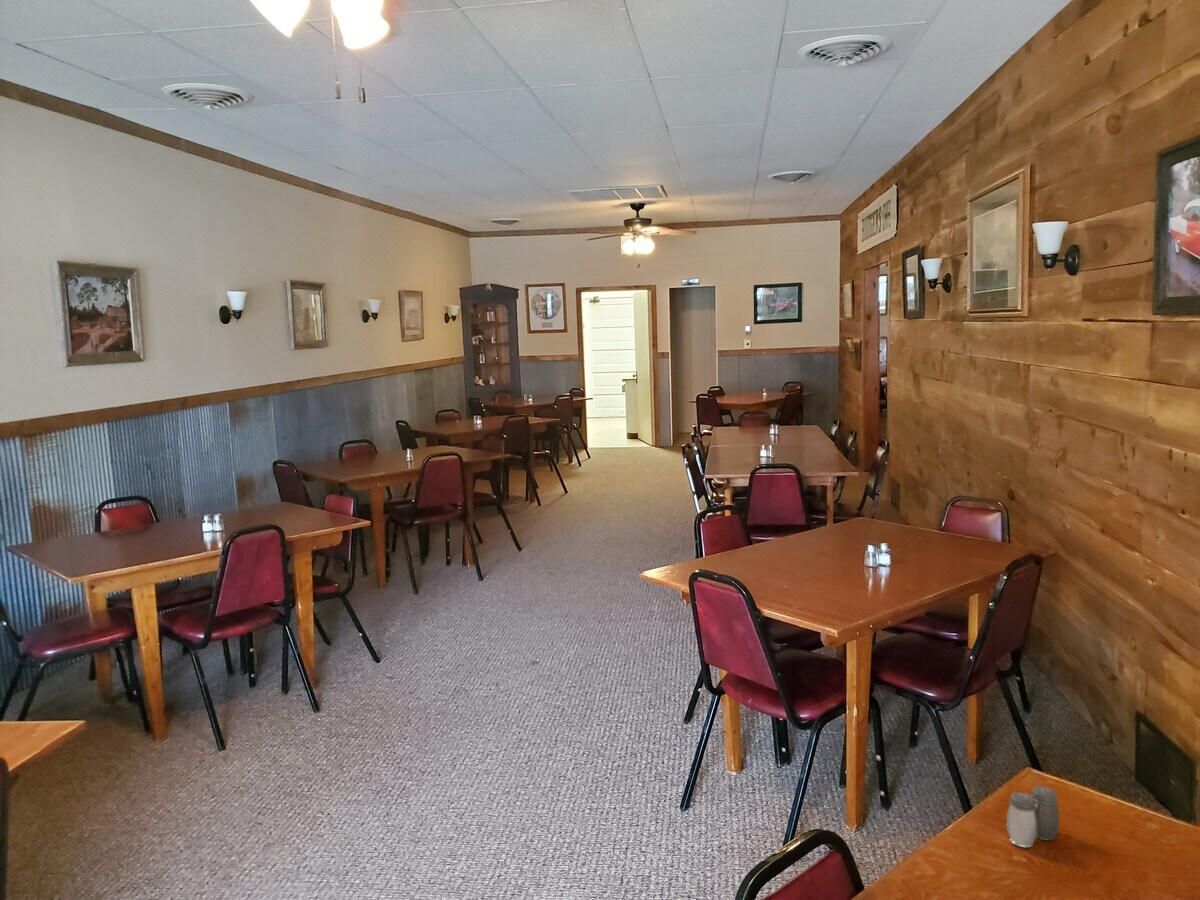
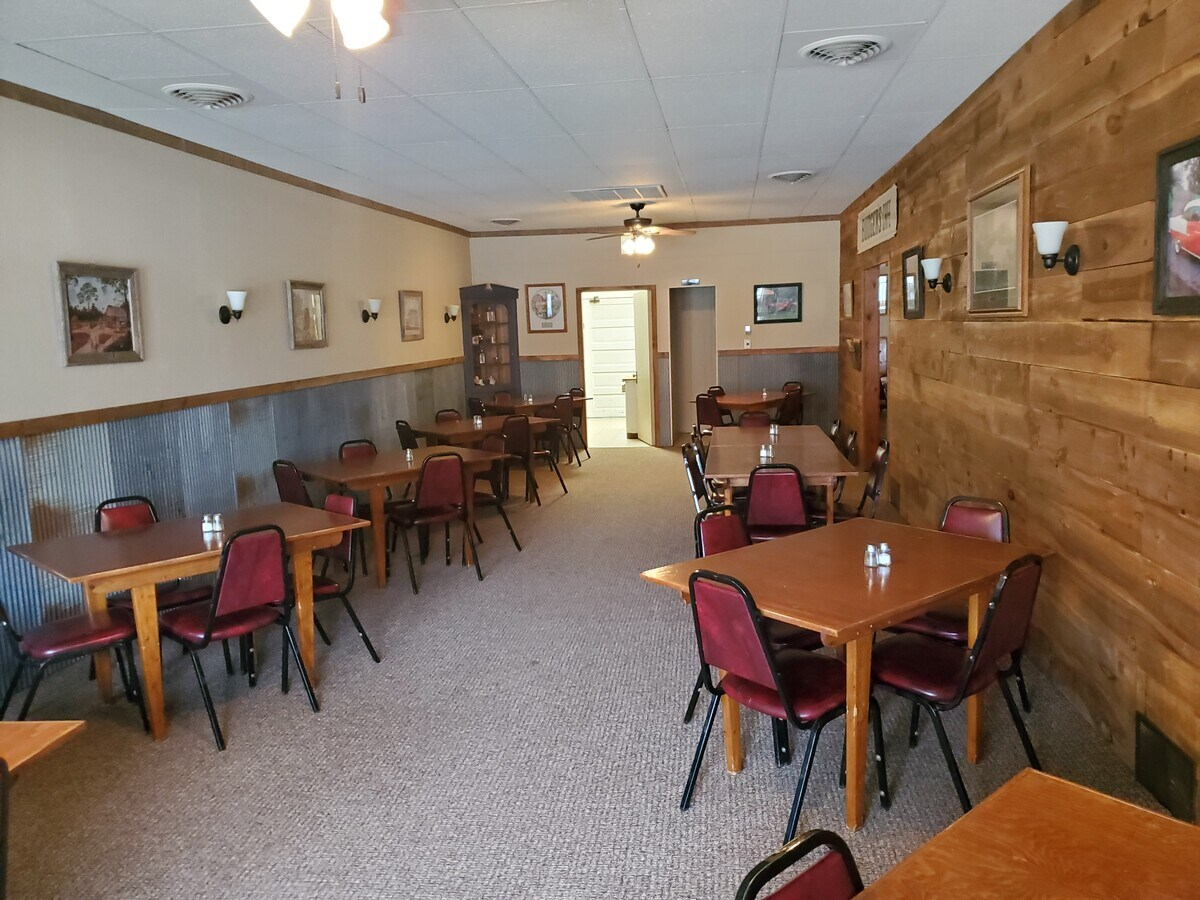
- salt and pepper shaker (1033, 815)
